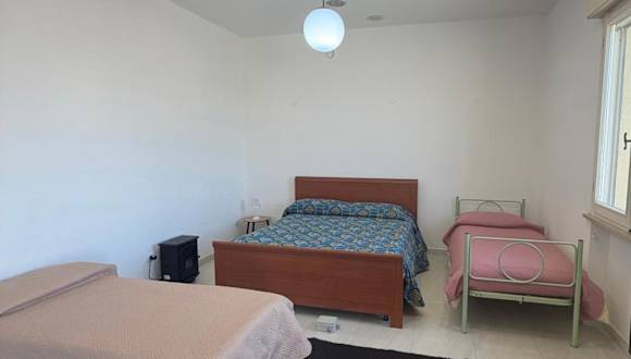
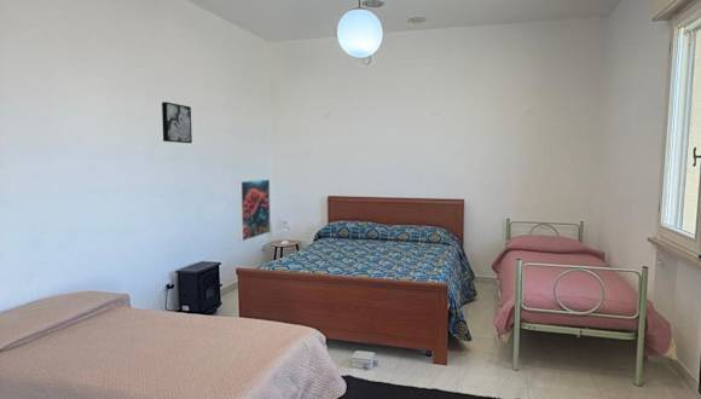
+ wall art (176, 123)
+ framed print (255, 208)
